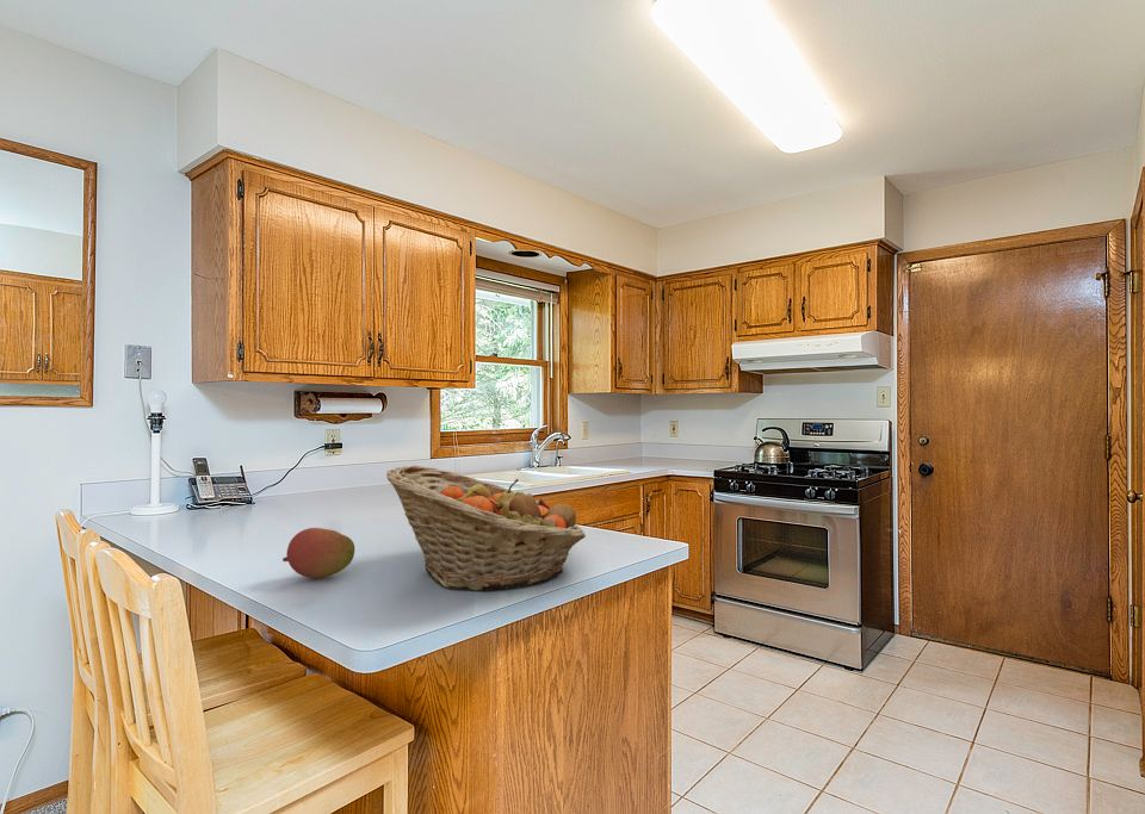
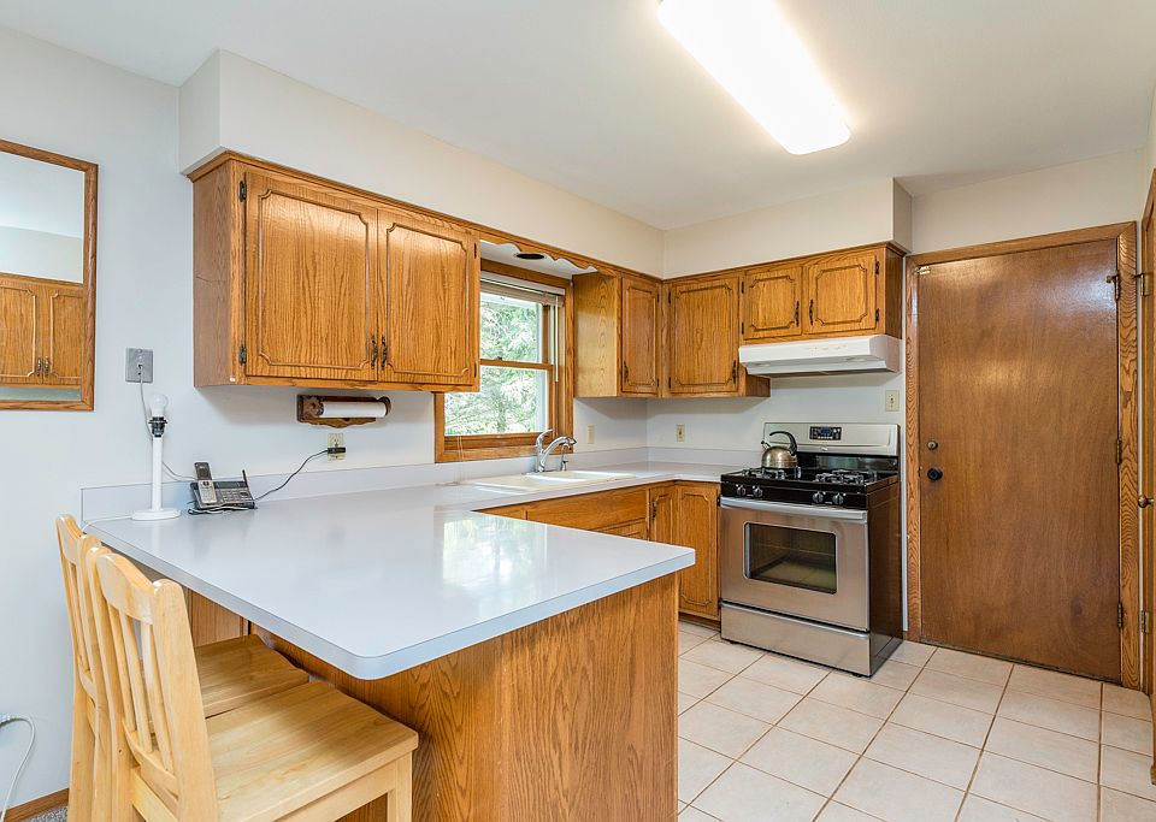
- fruit (318, 552)
- fruit basket (485, 517)
